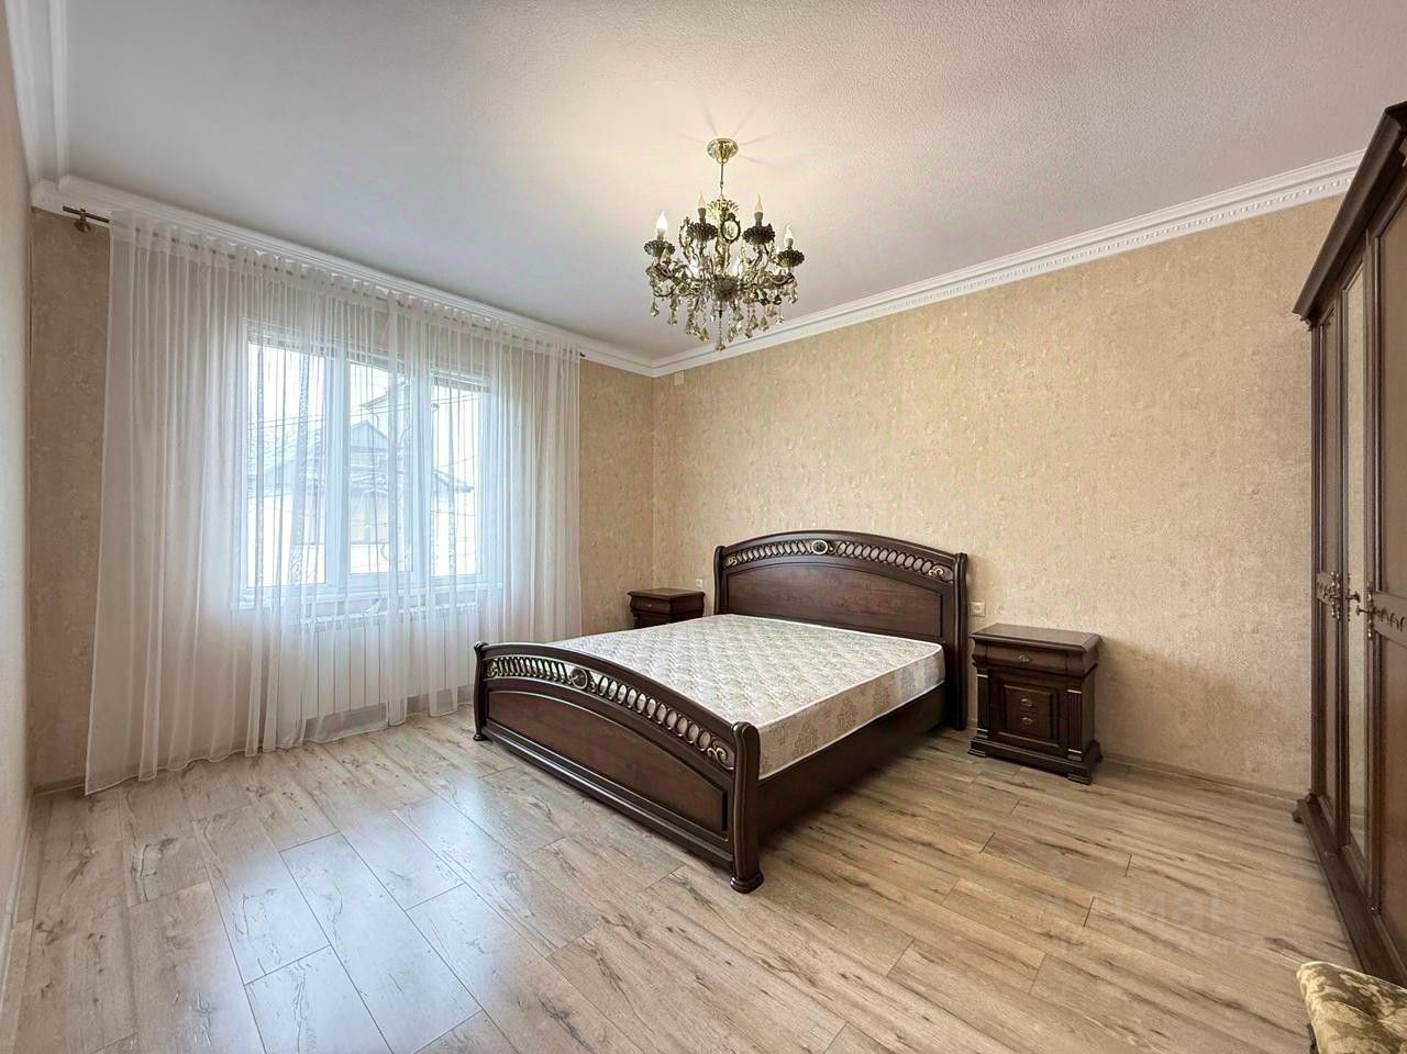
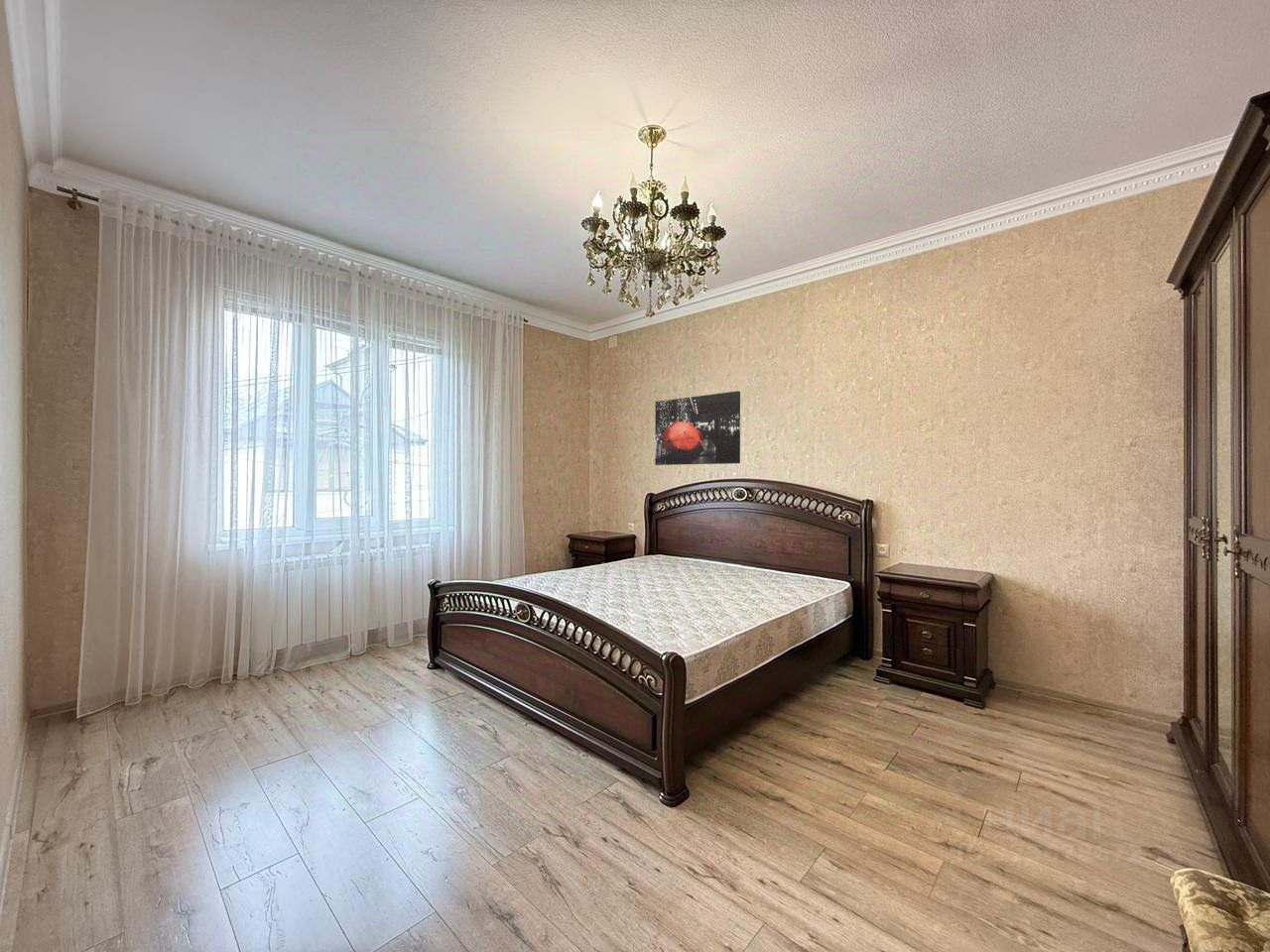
+ wall art (695, 430)
